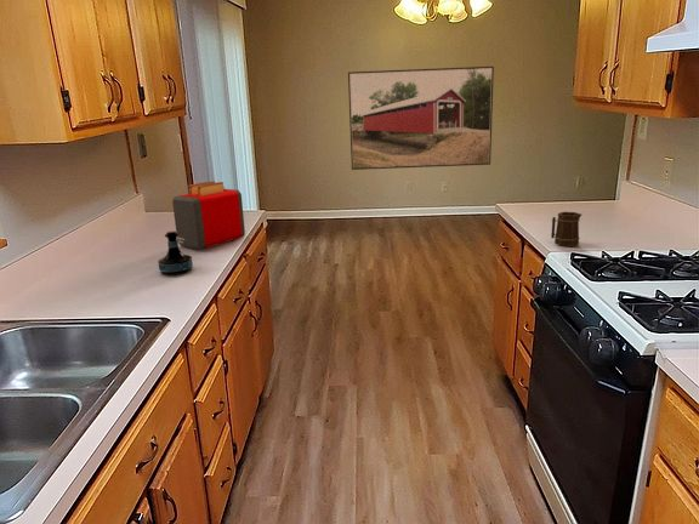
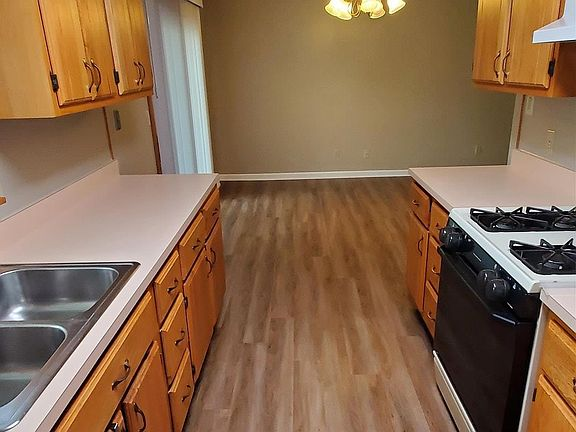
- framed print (420, 119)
- tequila bottle (174, 251)
- mug (566, 228)
- toaster (209, 212)
